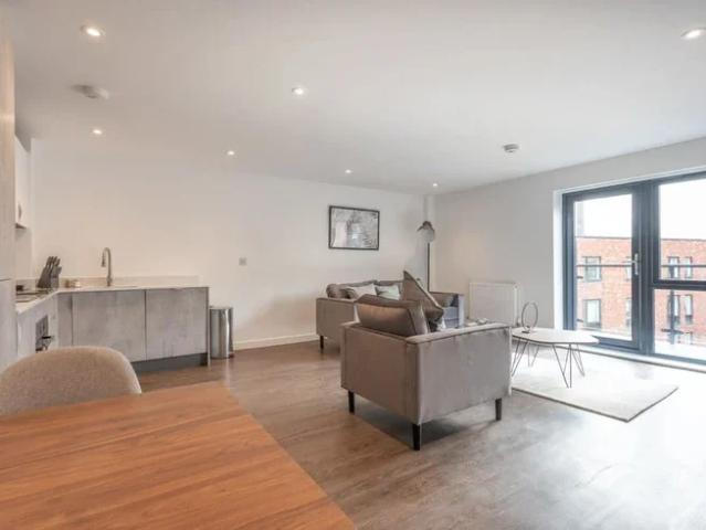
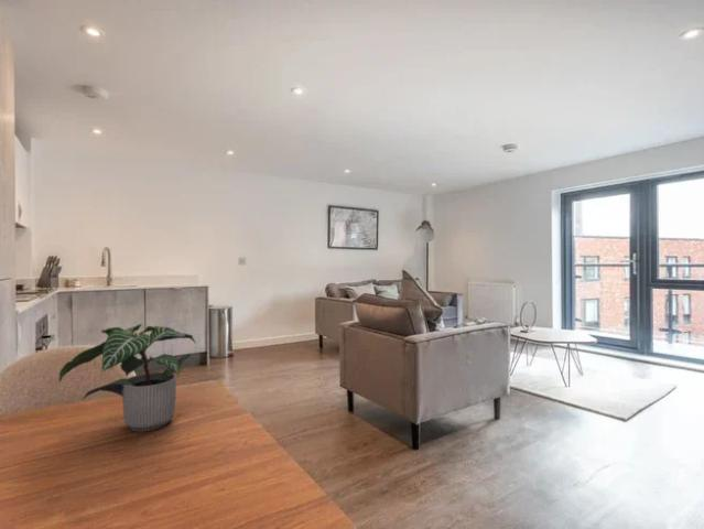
+ potted plant (137, 375)
